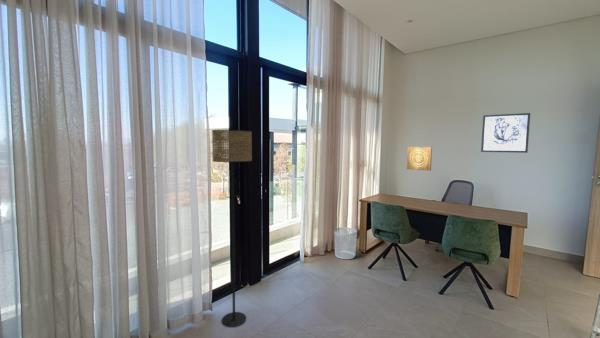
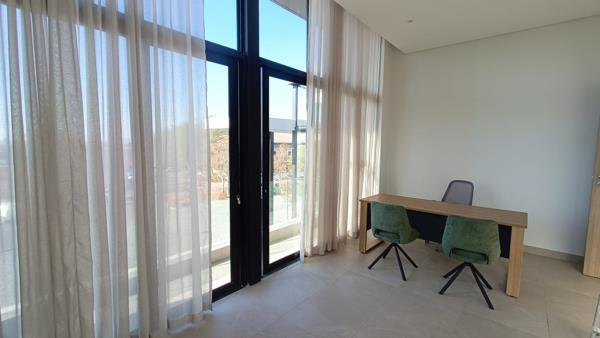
- wall art (504, 133)
- floor lamp (233, 227)
- wall art (419, 158)
- waste bin (345, 243)
